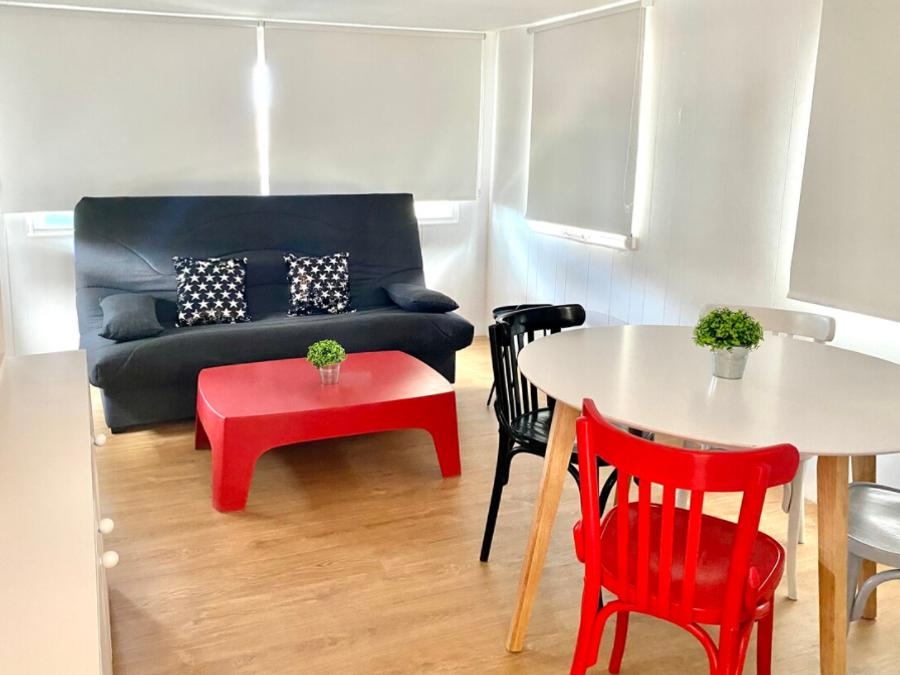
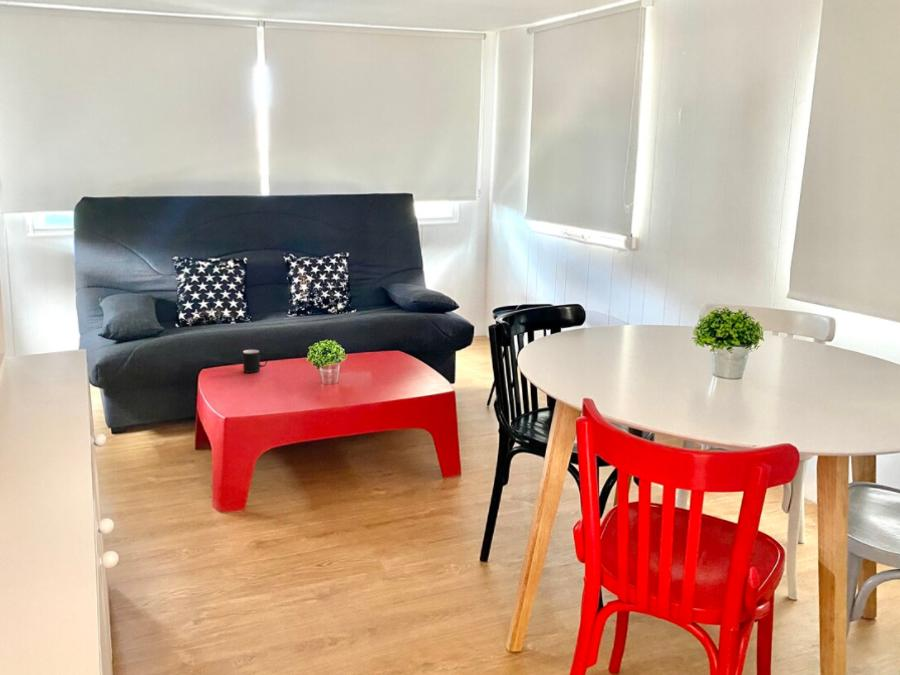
+ cup (255, 361)
